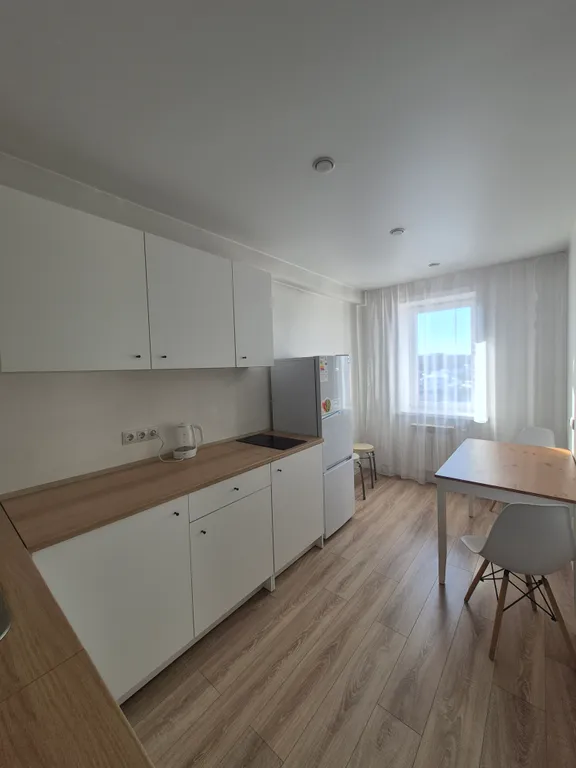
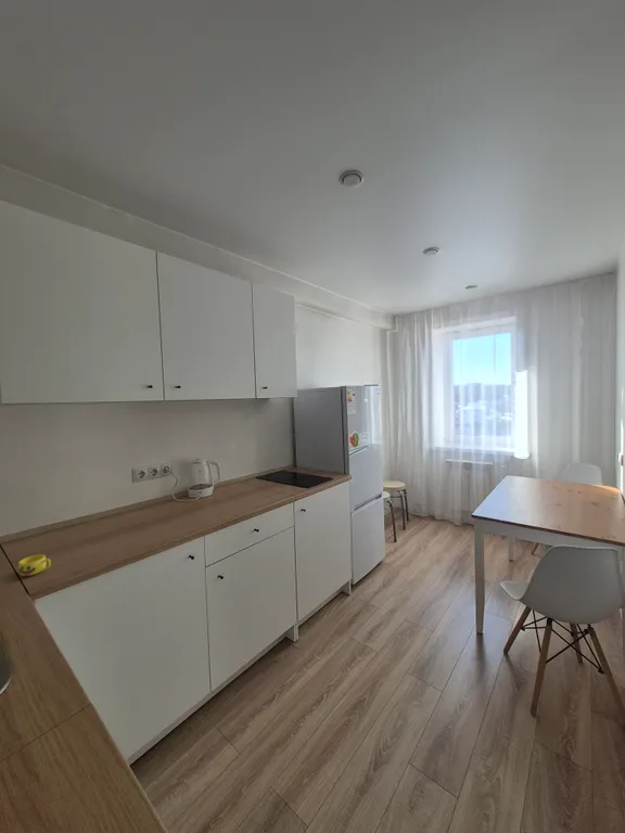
+ cup (36, 565)
